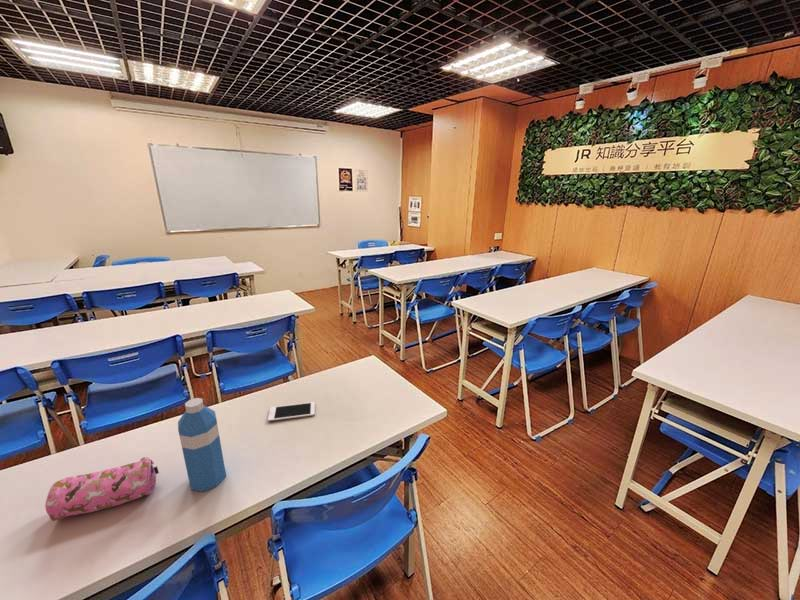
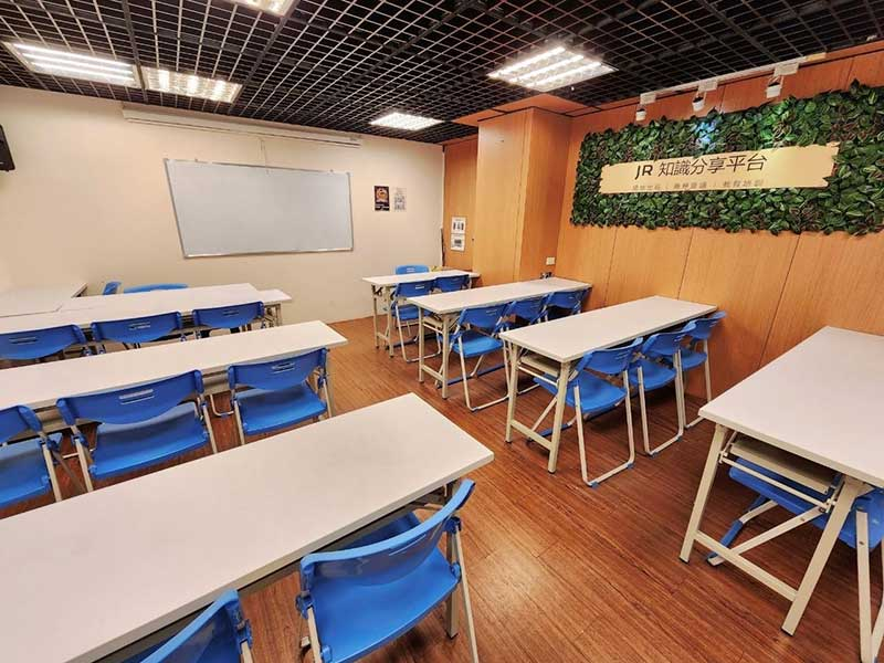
- pencil case (105, 487)
- water bottle (201, 441)
- cell phone (292, 411)
